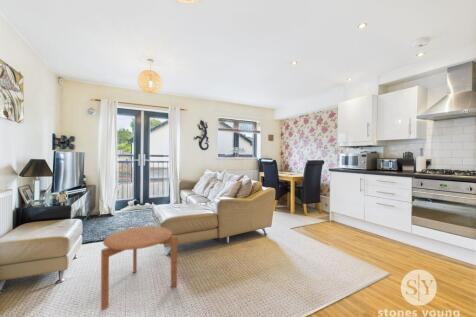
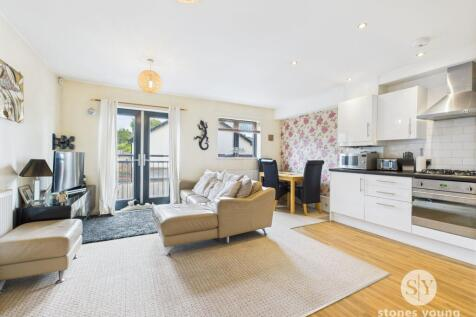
- side table (136, 262)
